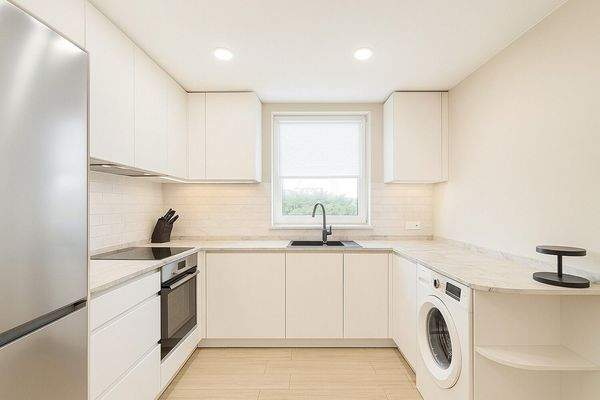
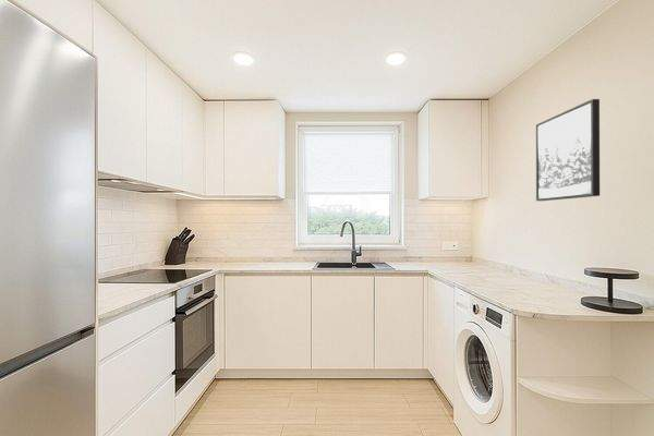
+ wall art (564, 156)
